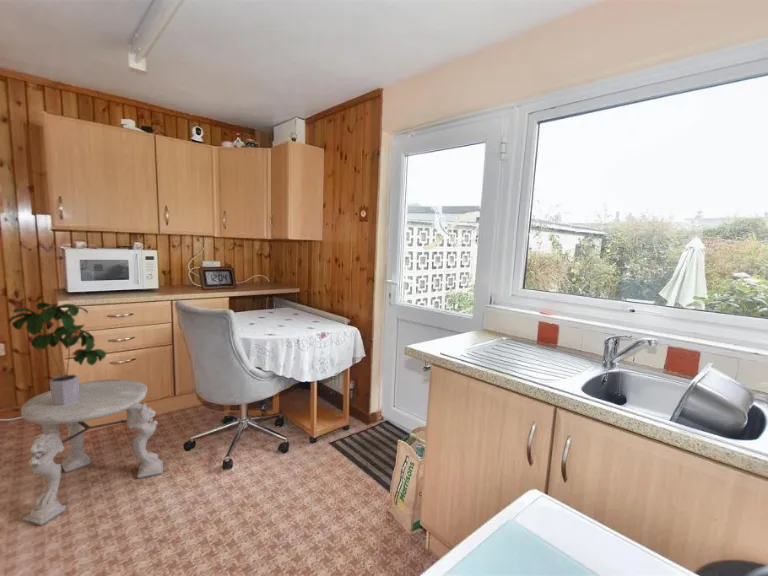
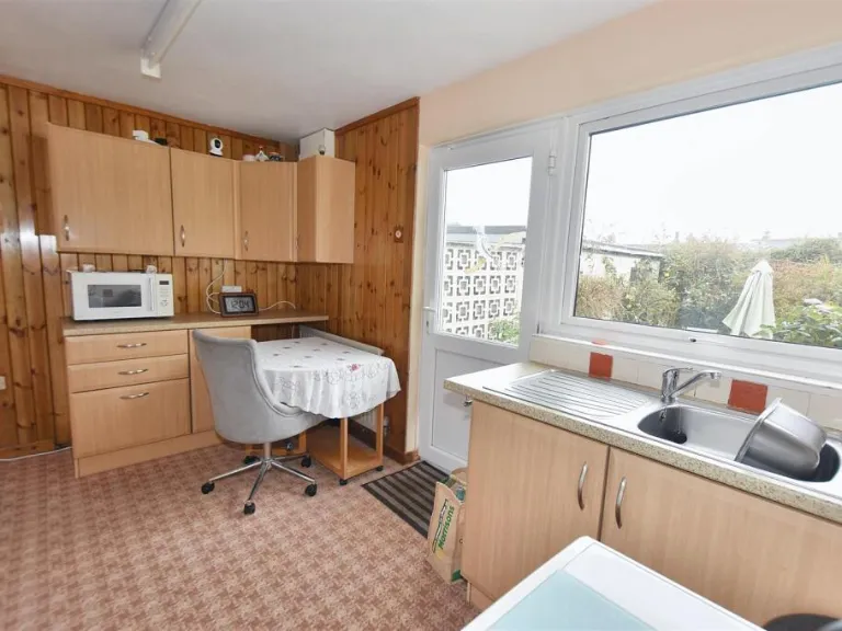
- side table (83, 441)
- potted plant (60, 353)
